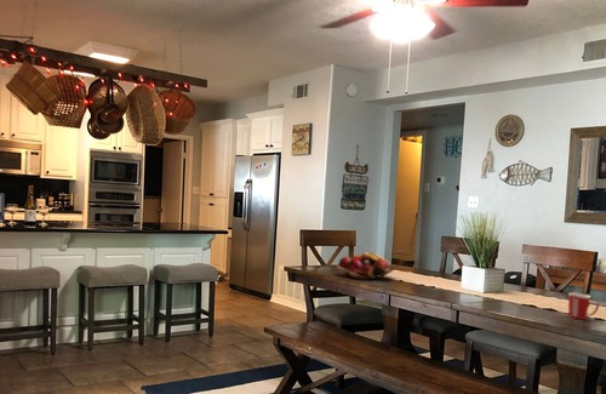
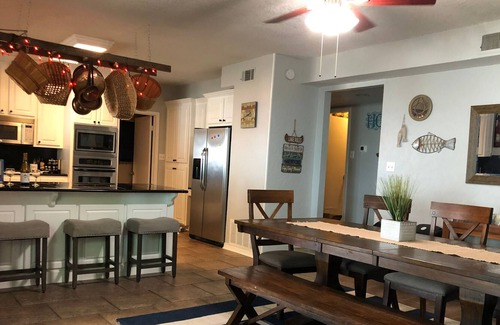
- fruit basket (366, 264)
- mug (583, 307)
